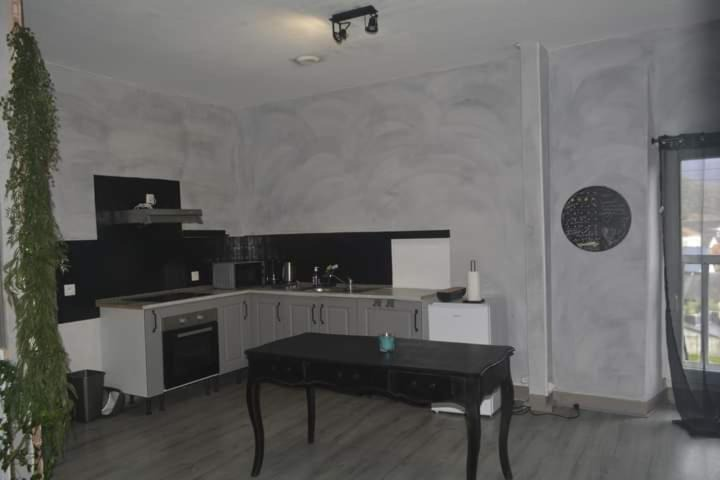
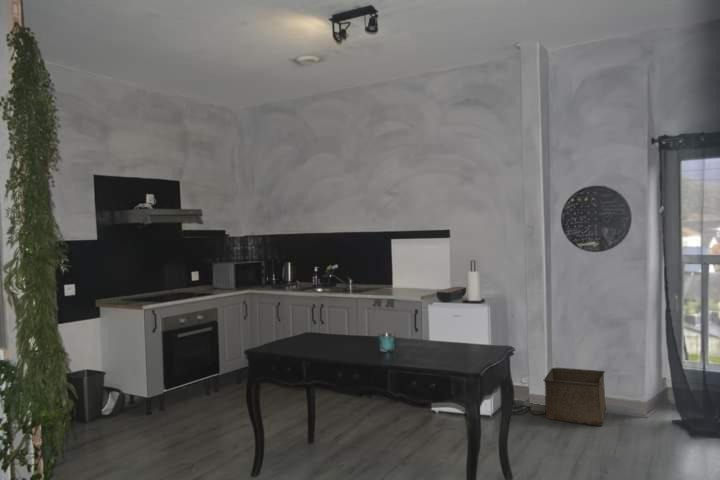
+ storage bin (575, 394)
